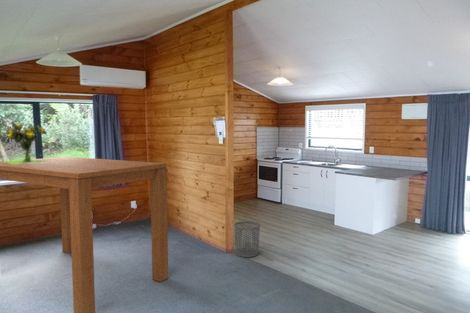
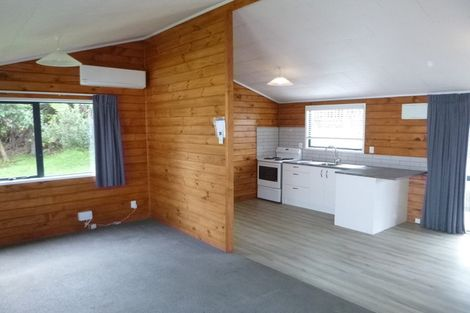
- dining table (73, 221)
- waste bin (247, 239)
- bouquet (28, 141)
